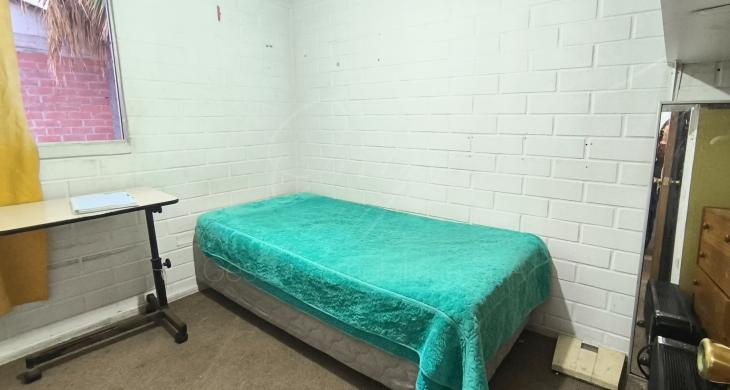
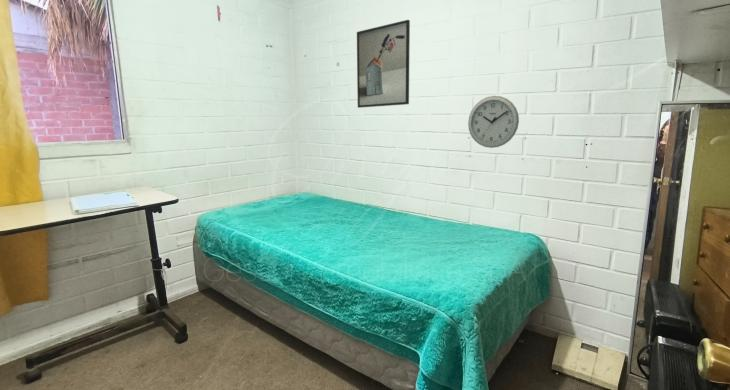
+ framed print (381, 66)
+ wall clock (492, 122)
